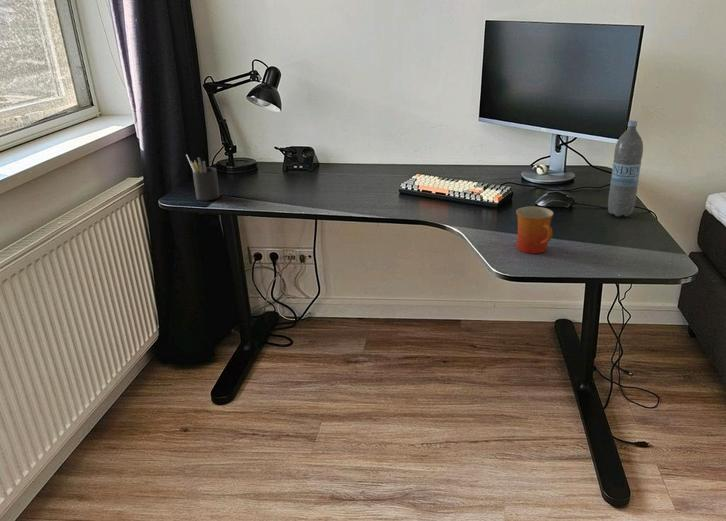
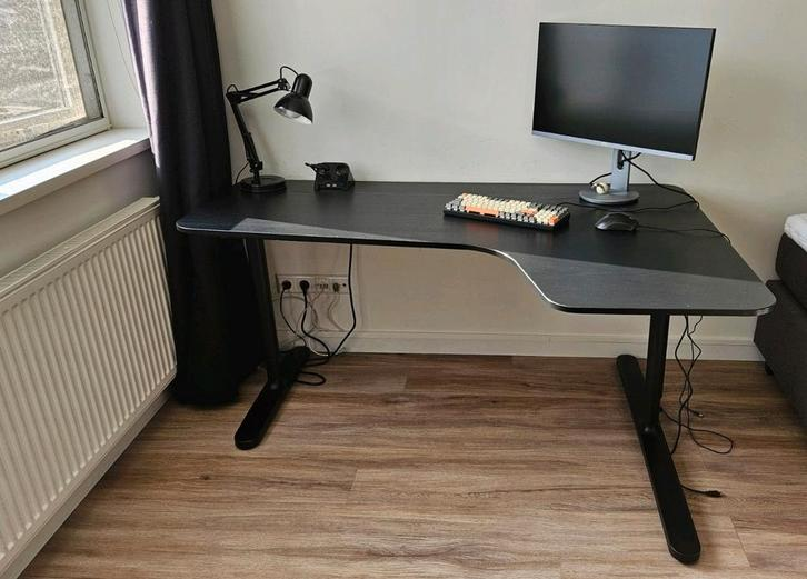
- water bottle (626, 169)
- pen holder (203, 175)
- mug (537, 231)
